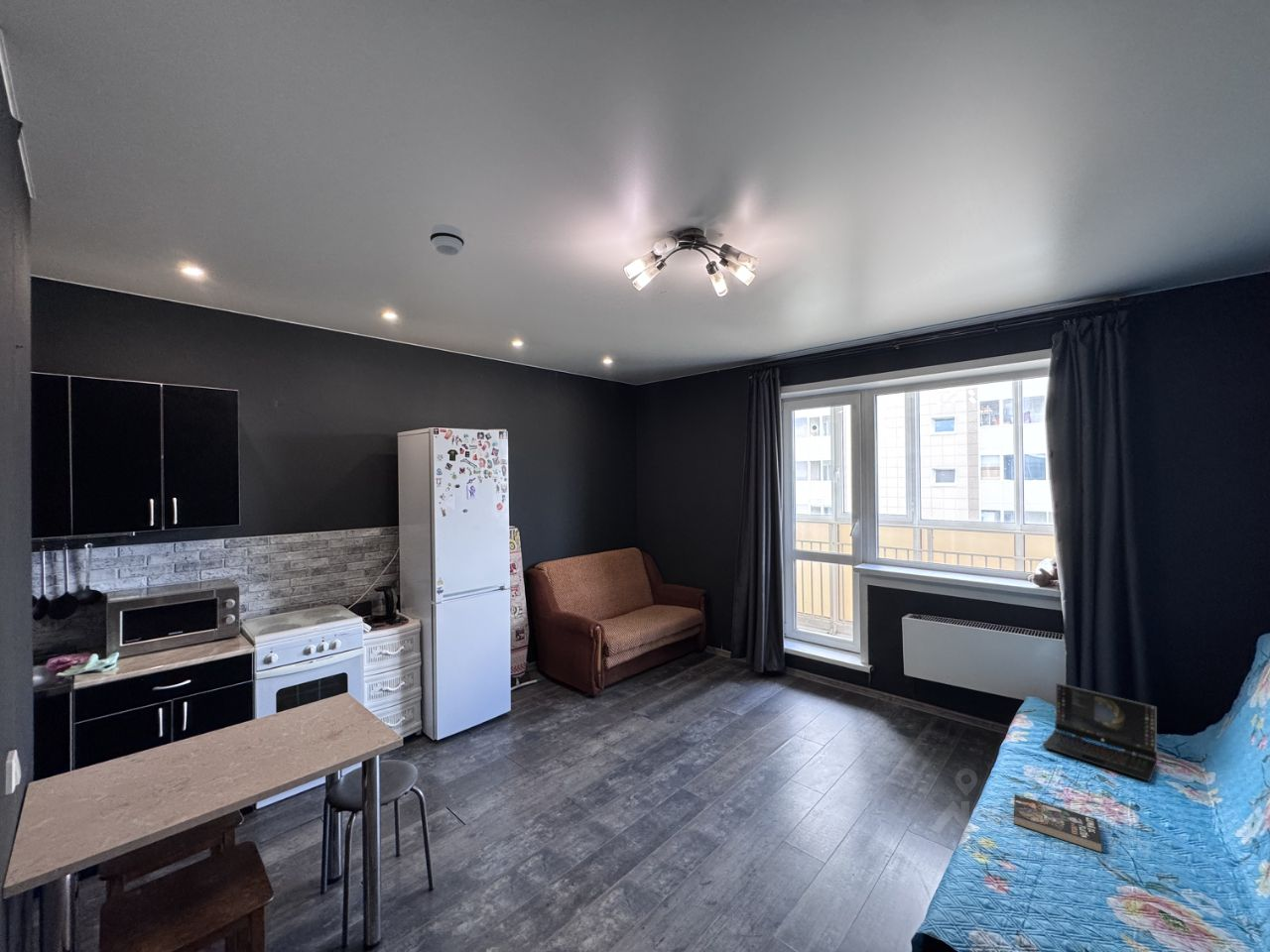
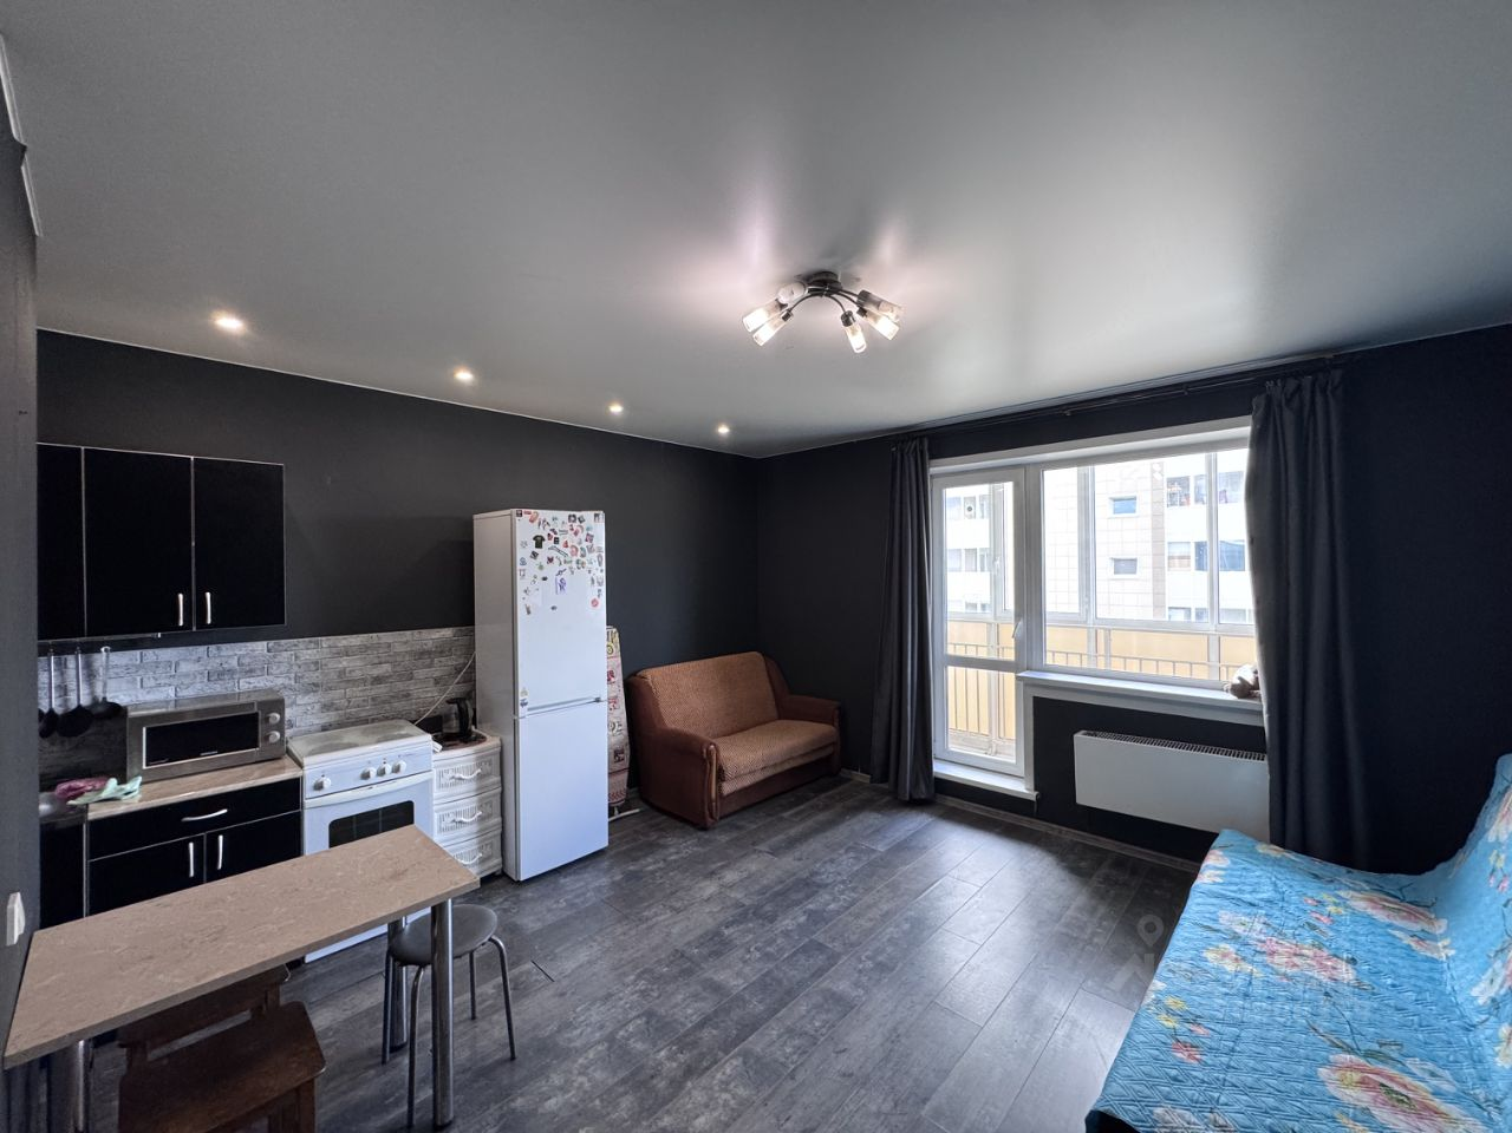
- laptop (1097, 728)
- book (1055, 821)
- smoke detector (446, 240)
